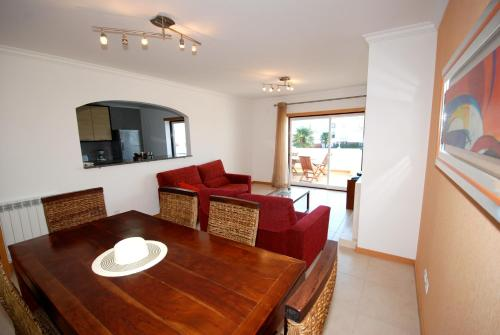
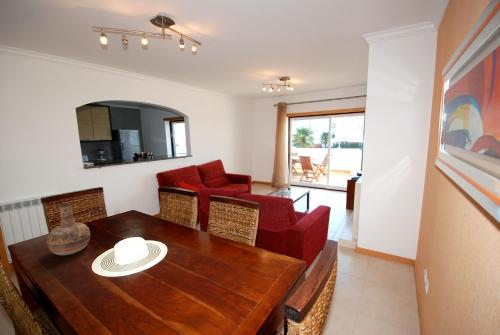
+ vase (68, 228)
